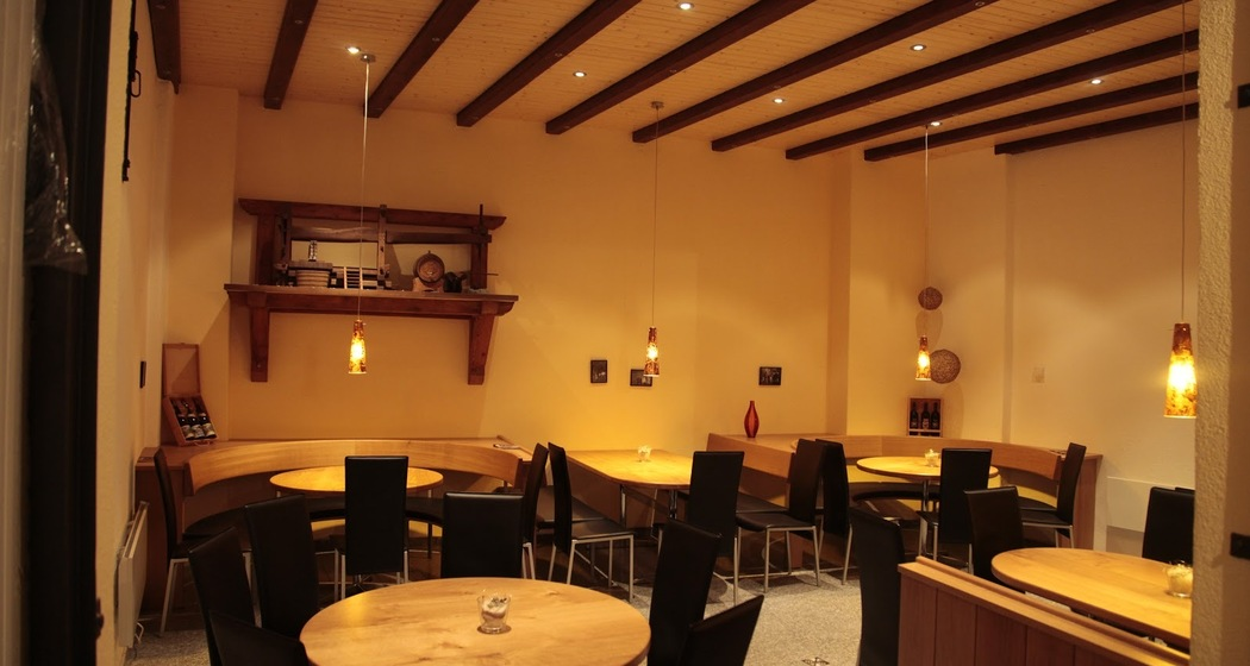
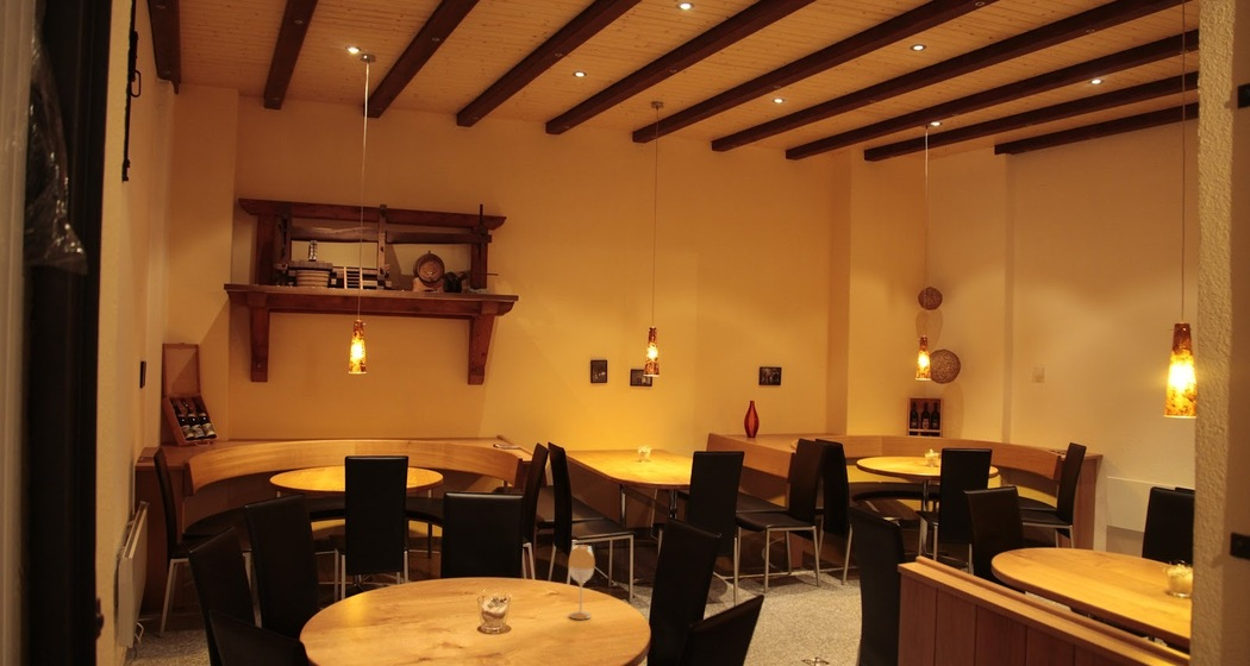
+ wineglass (581, 580)
